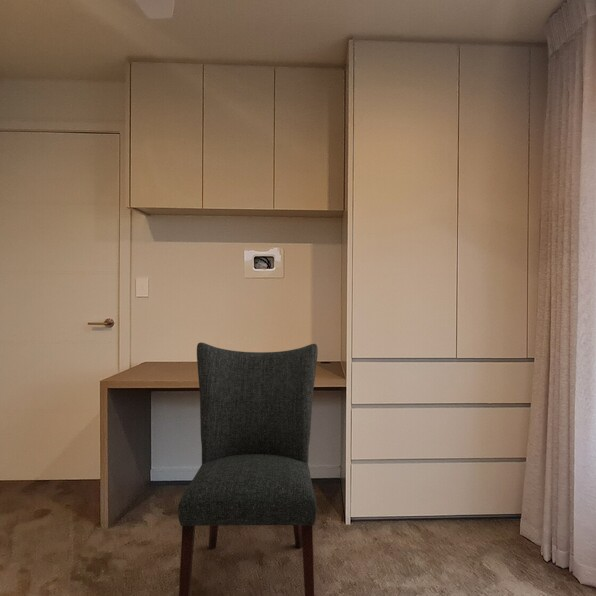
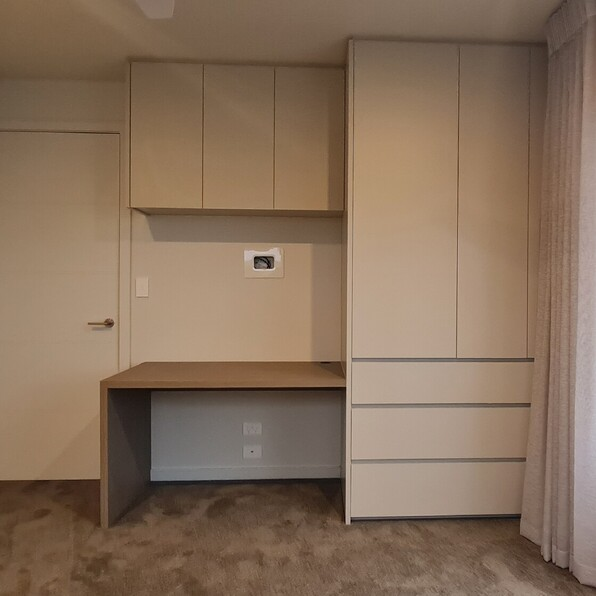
- chair (253, 460)
